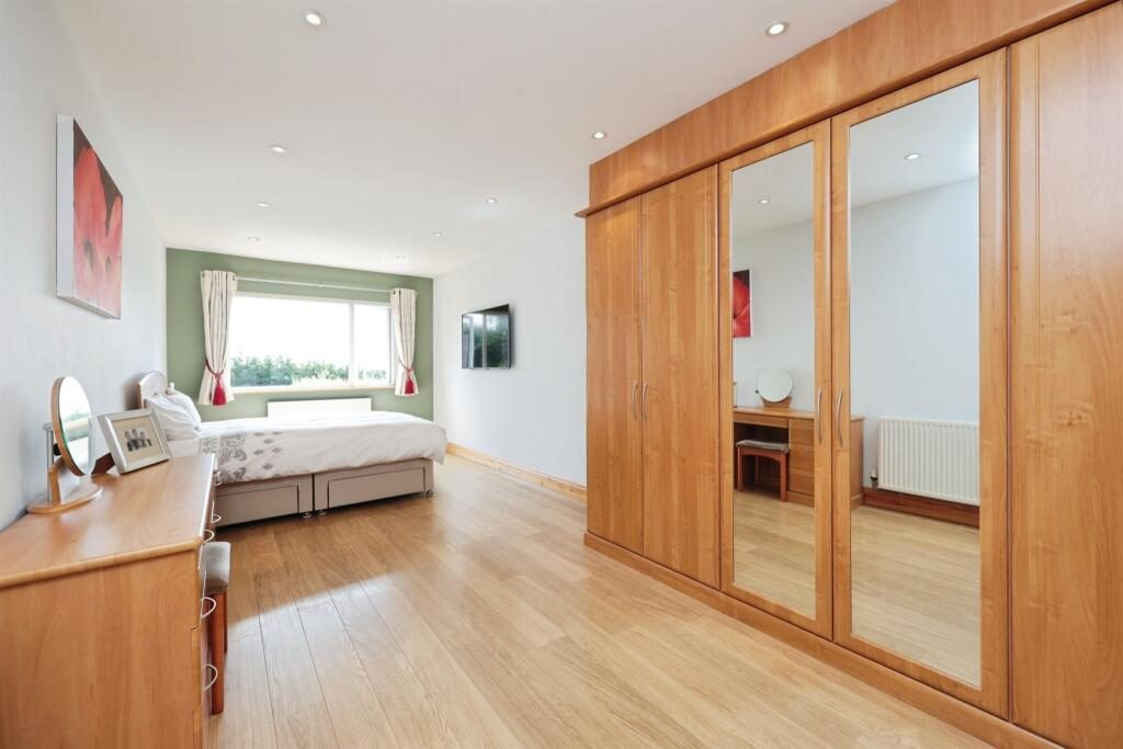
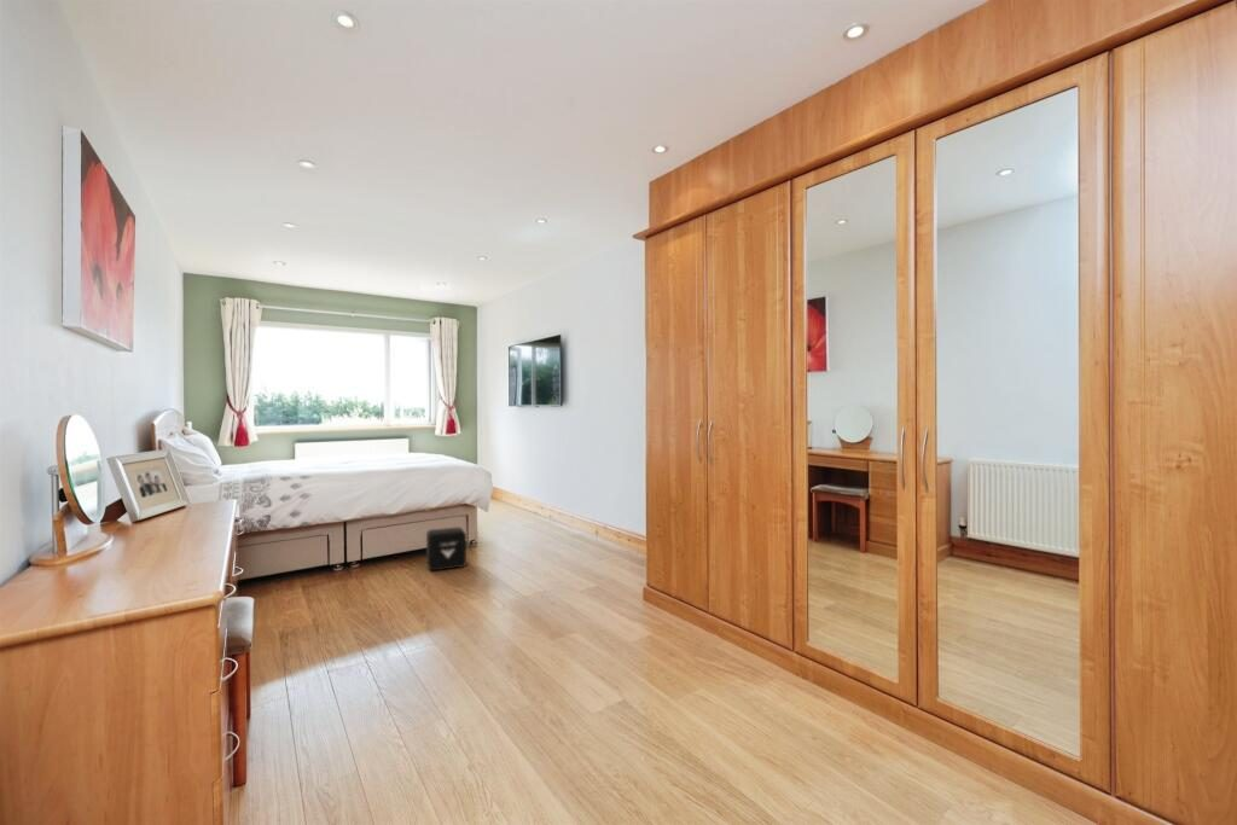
+ air purifier (446, 548)
